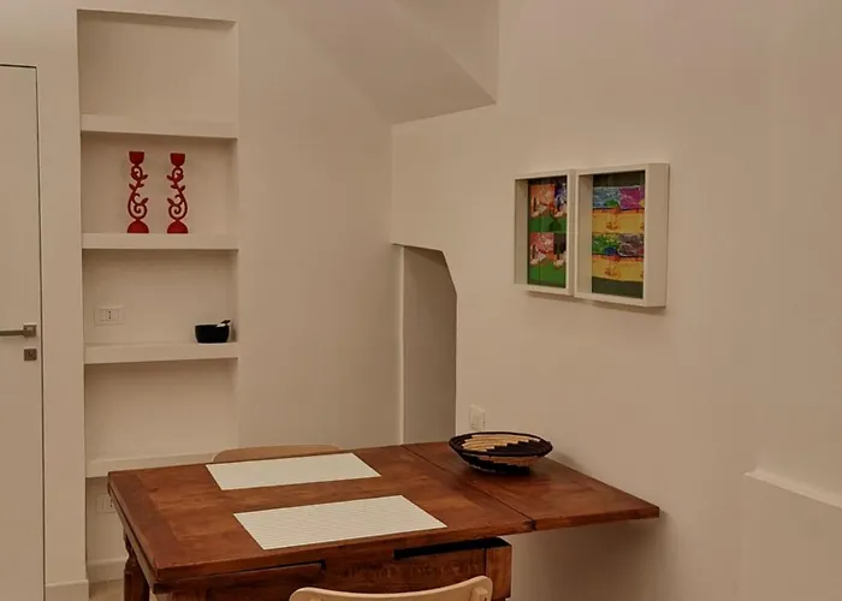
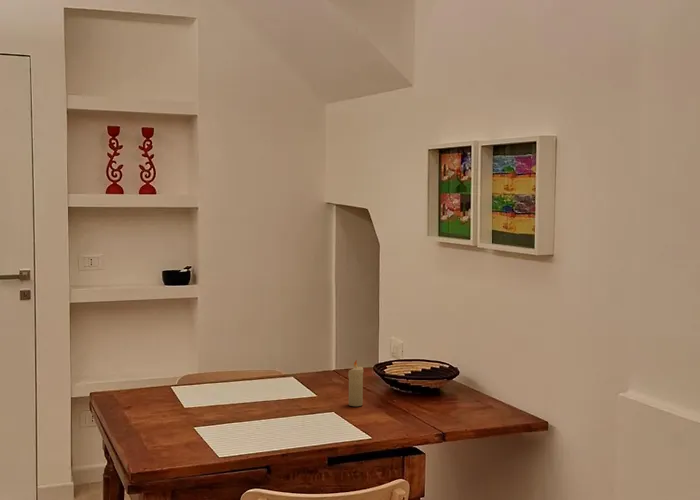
+ candle (355, 382)
